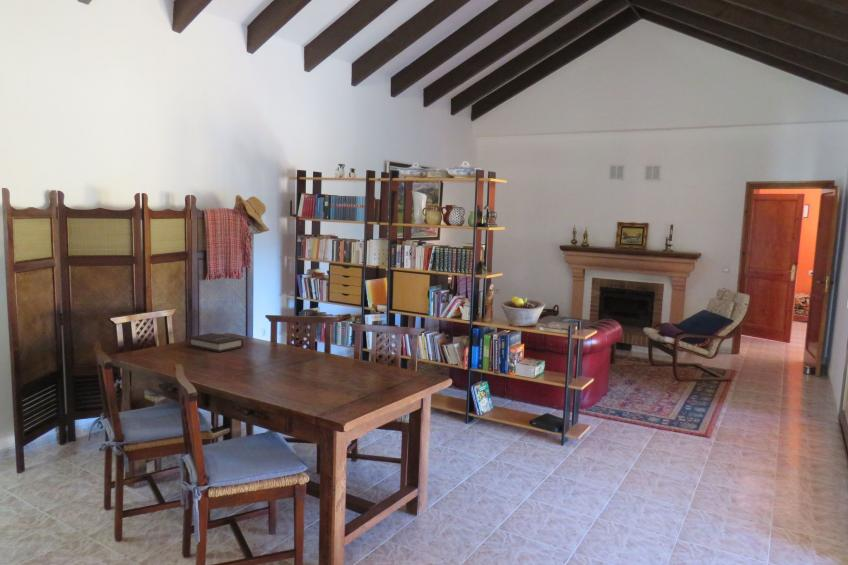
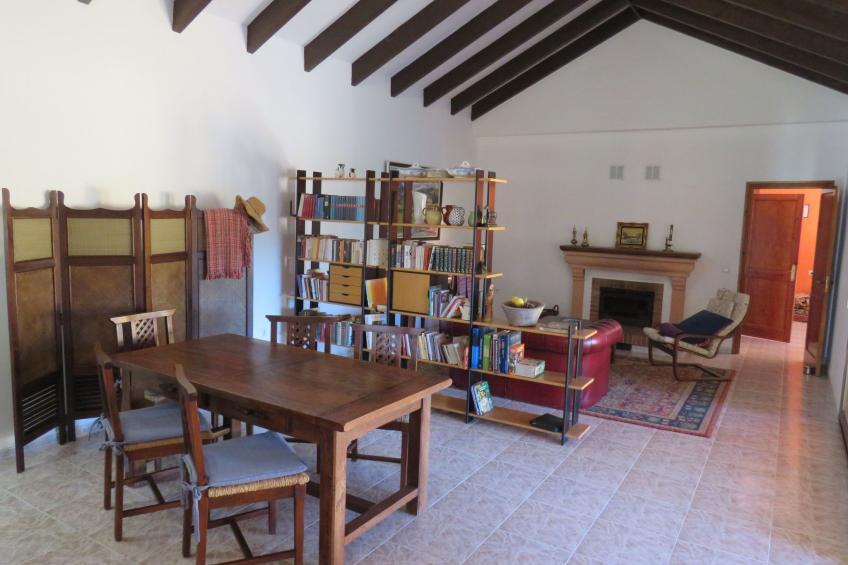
- book (216, 341)
